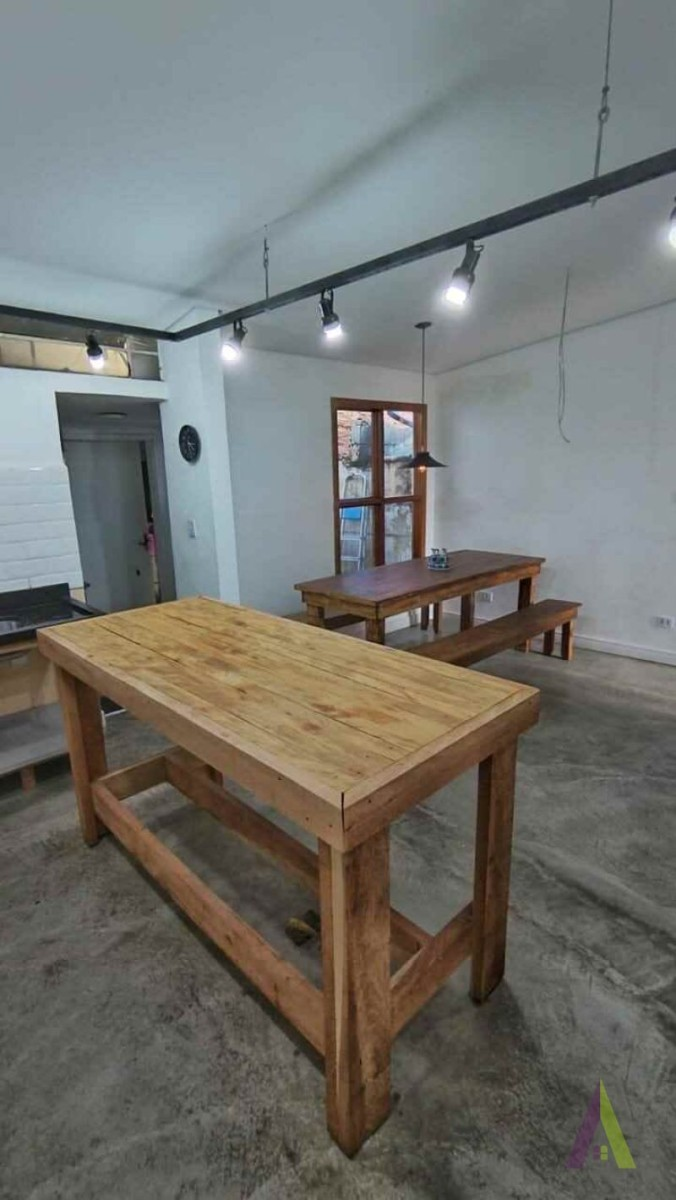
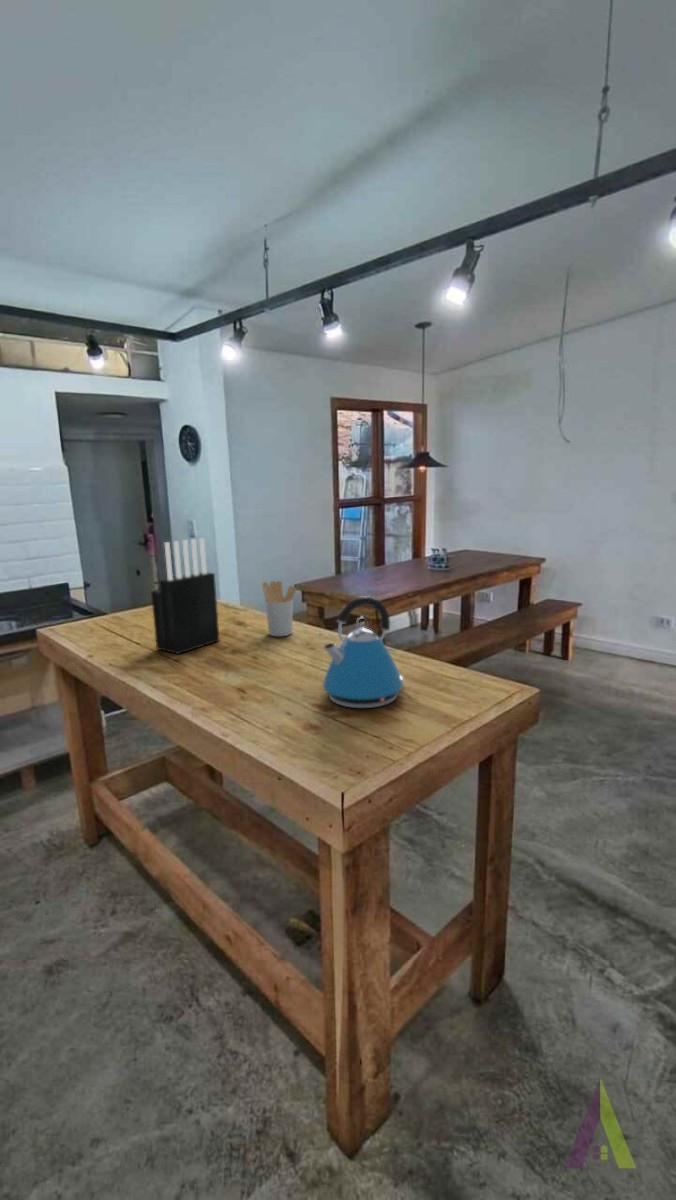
+ kettle (364, 646)
+ utensil holder (277, 606)
+ knife block (182, 593)
